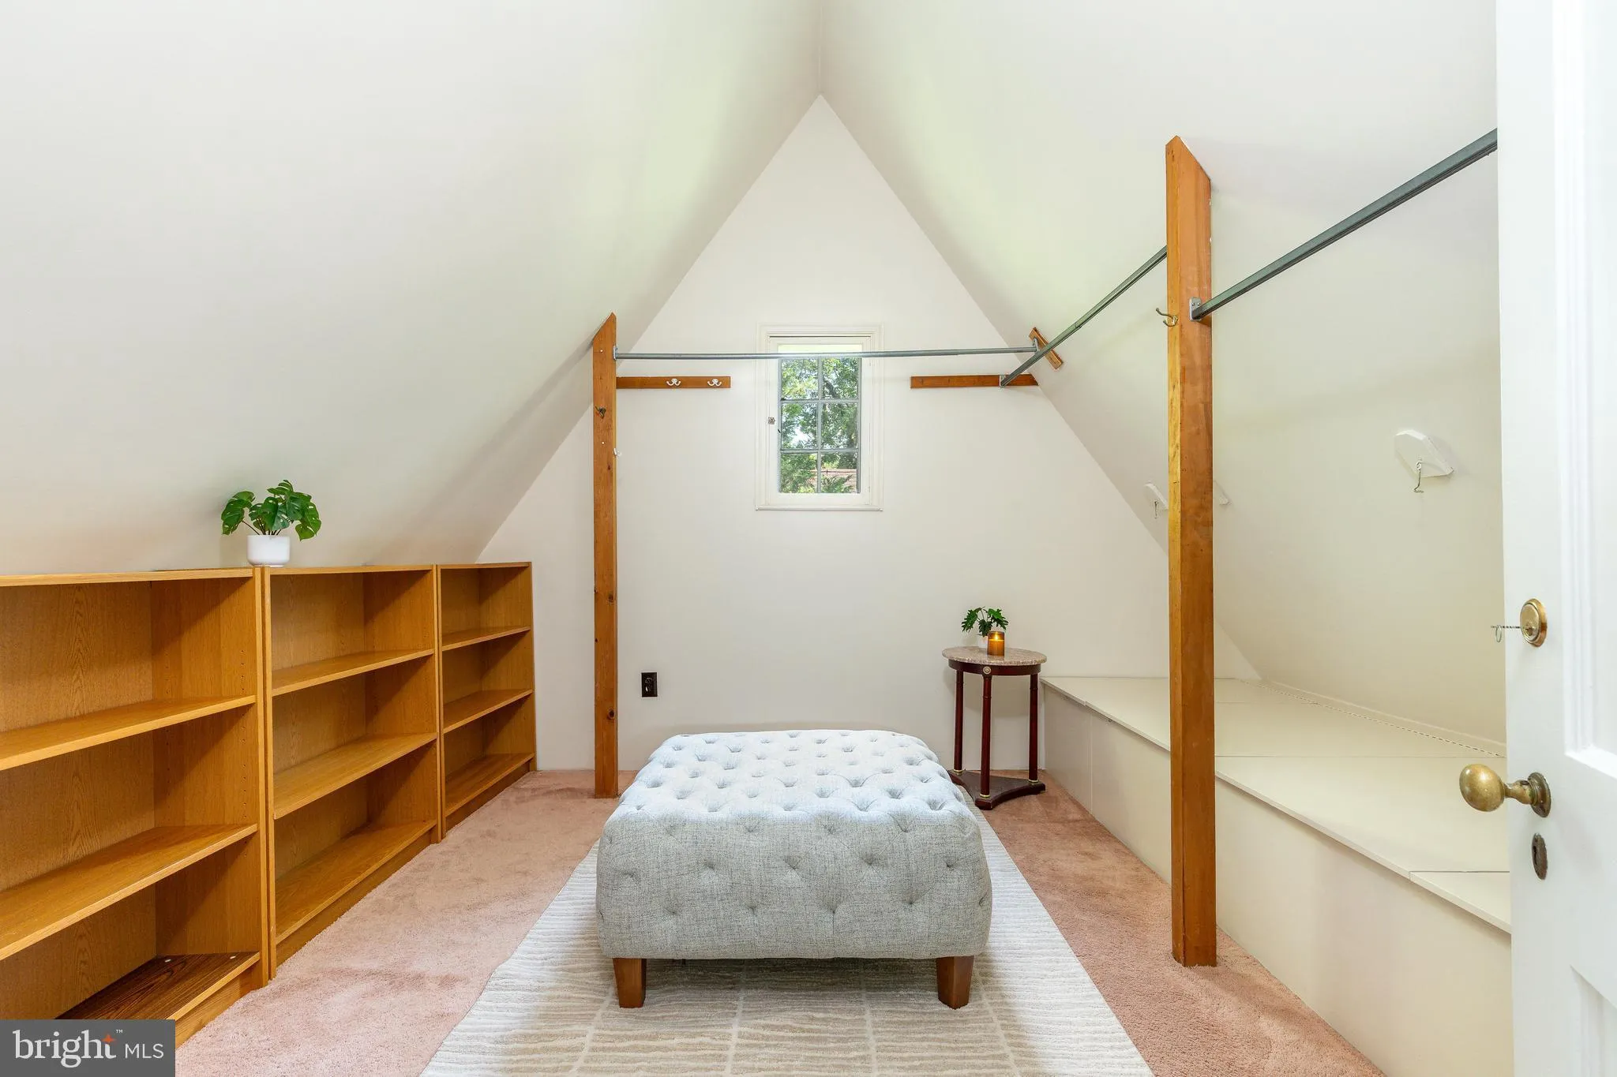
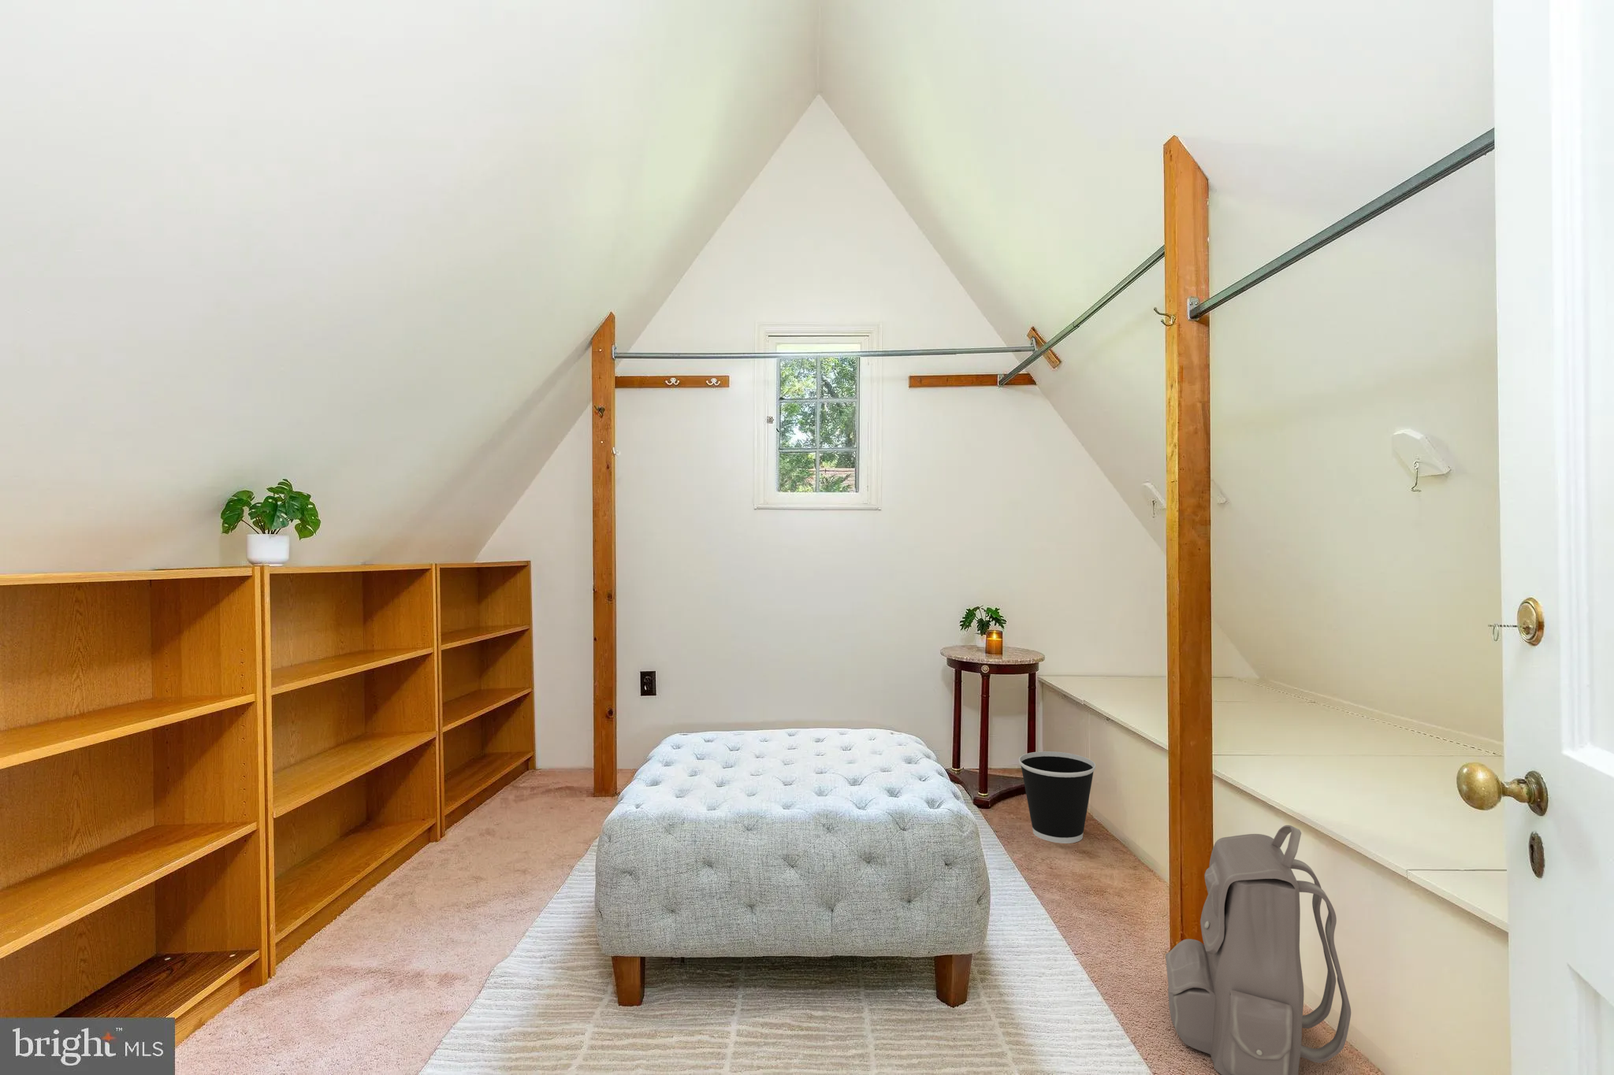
+ backpack (1248, 931)
+ wastebasket (1057, 797)
